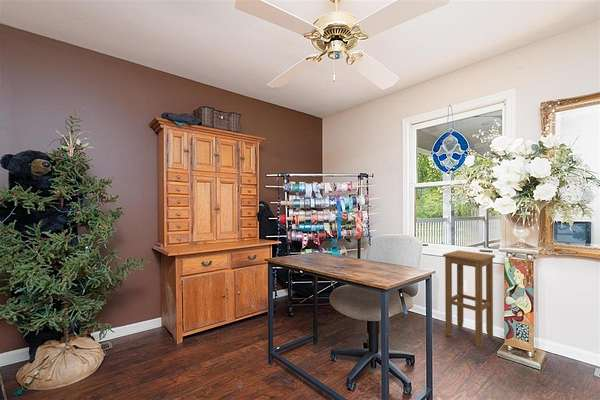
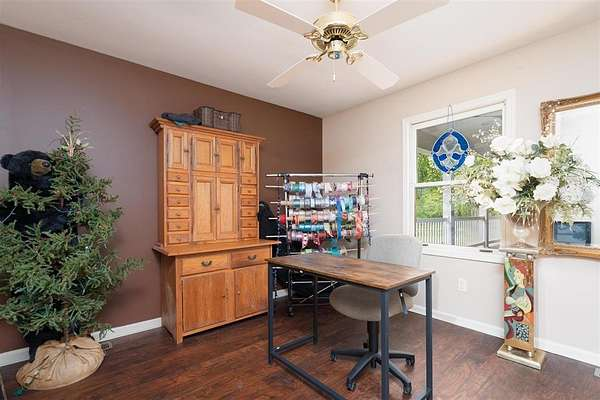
- stool (468, 296)
